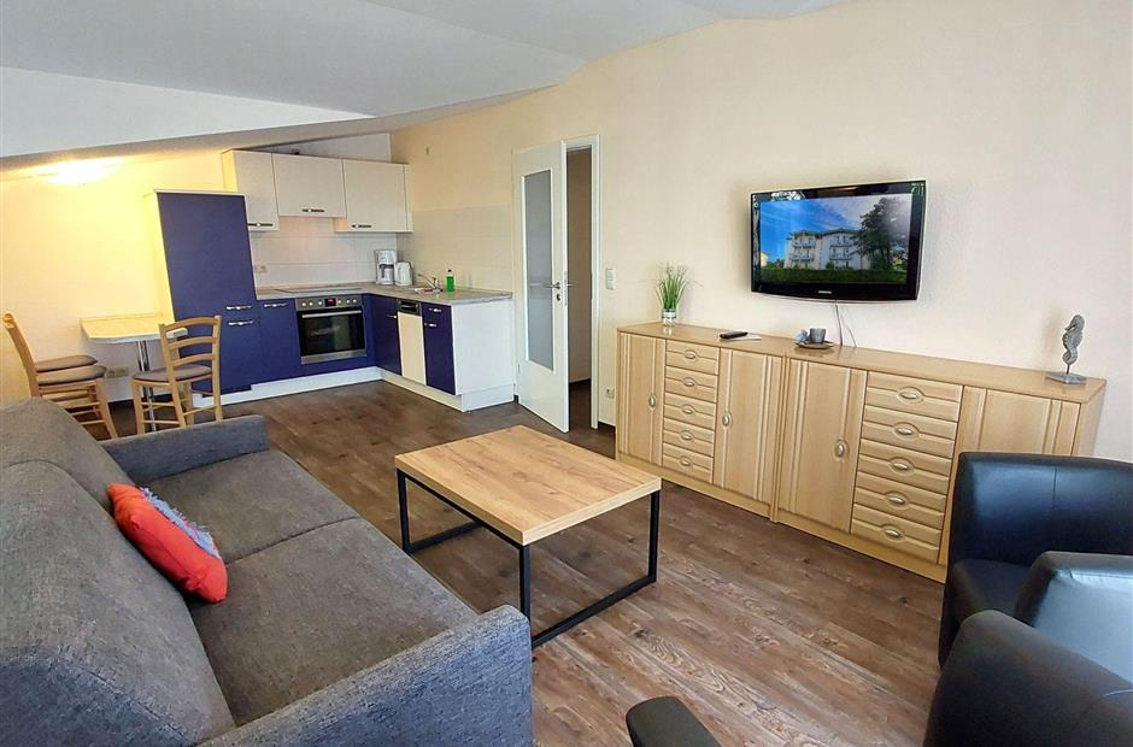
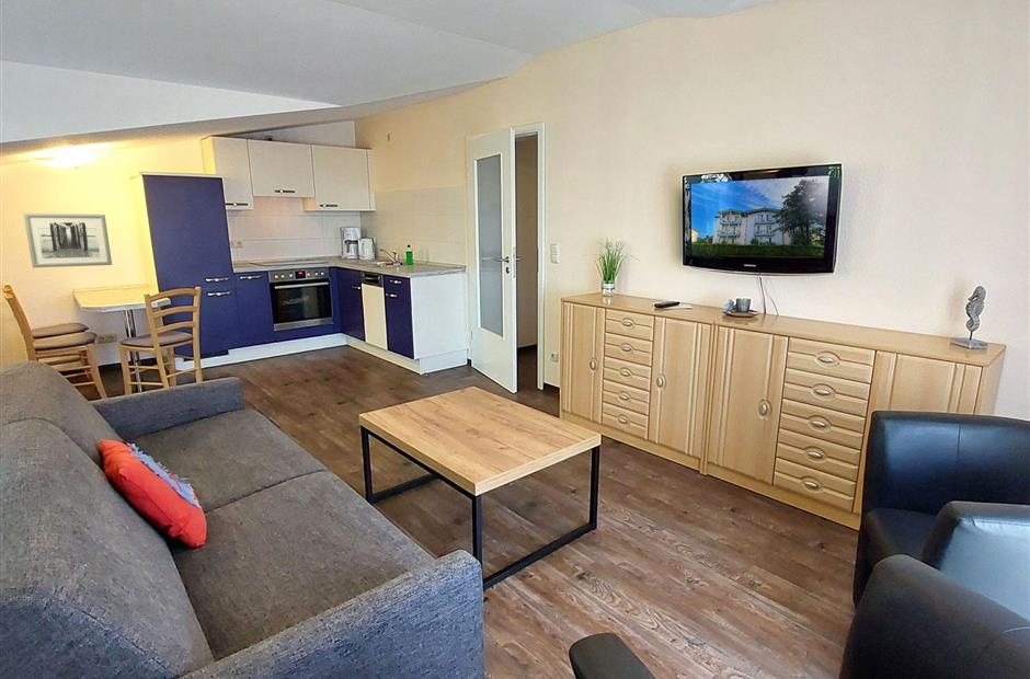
+ wall art (69, 240)
